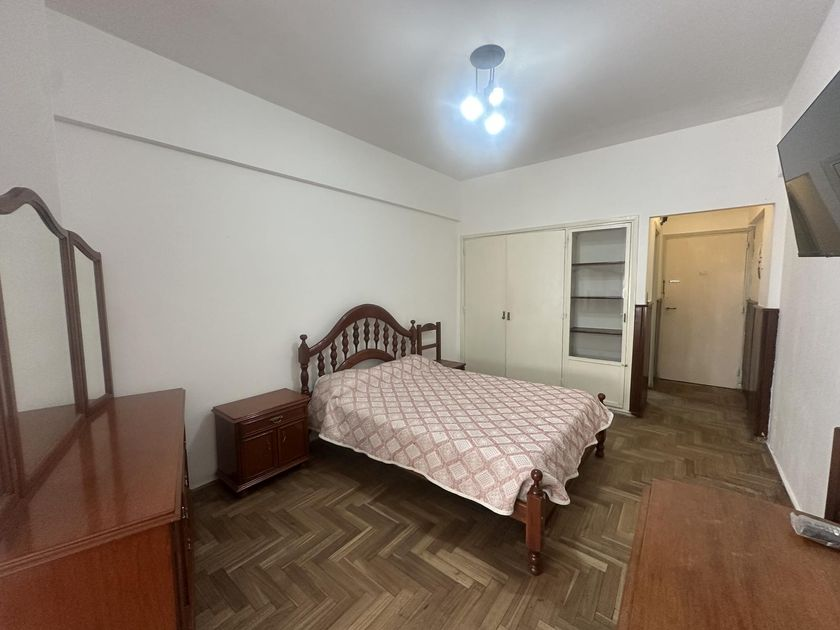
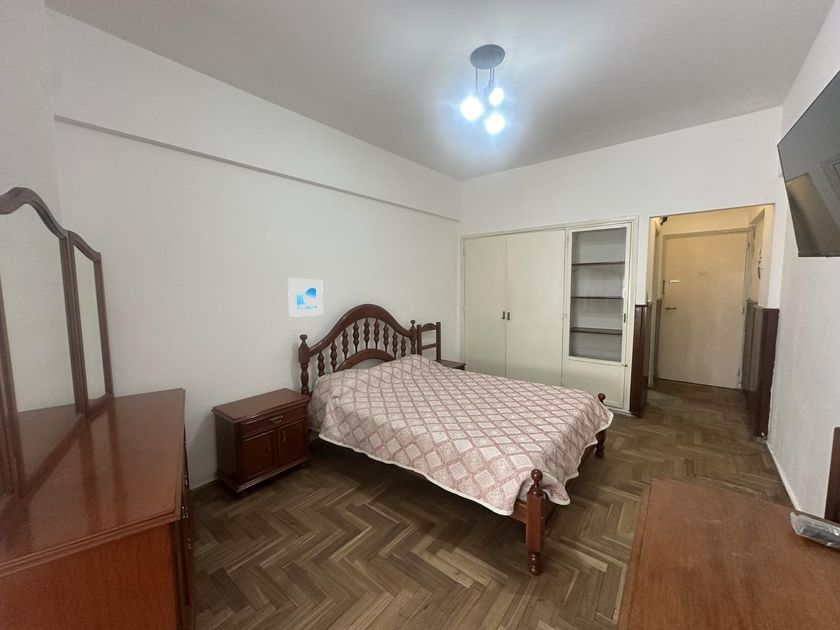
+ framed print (306, 297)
